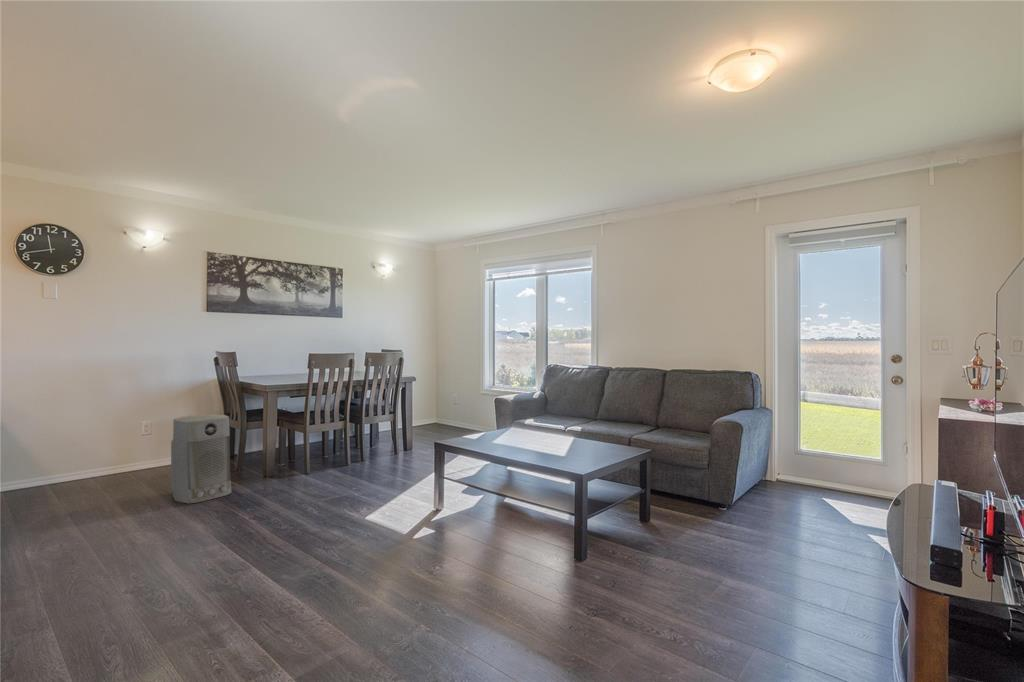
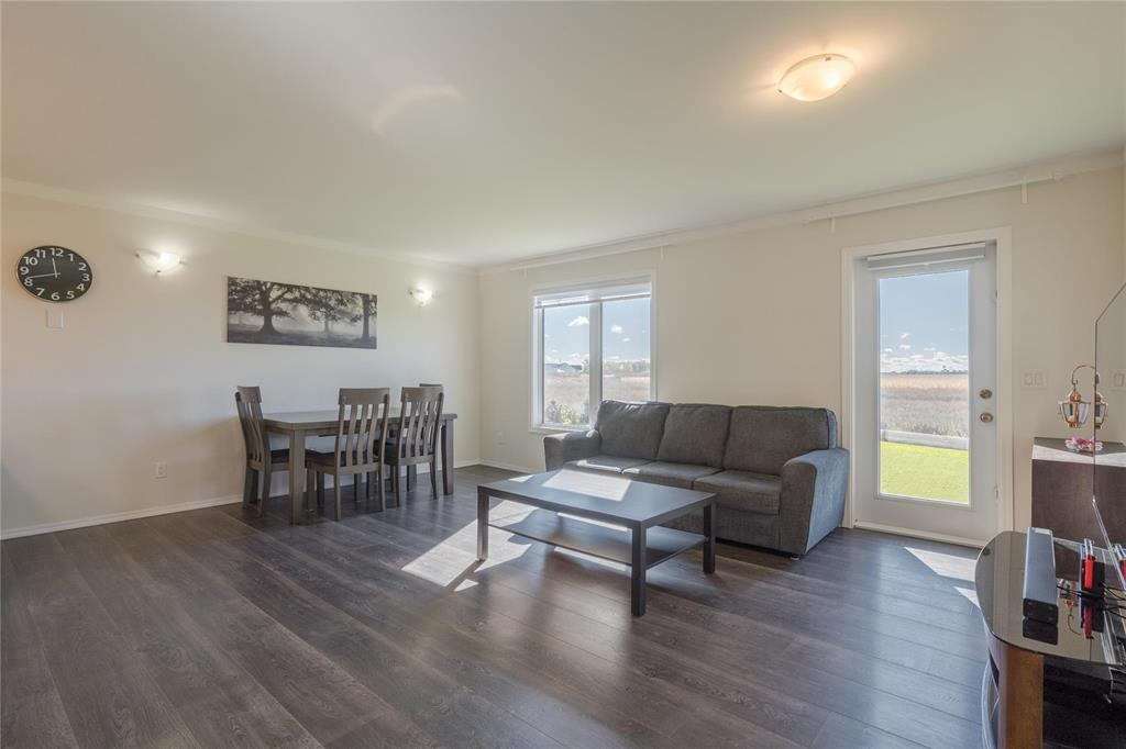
- air purifier (200, 456)
